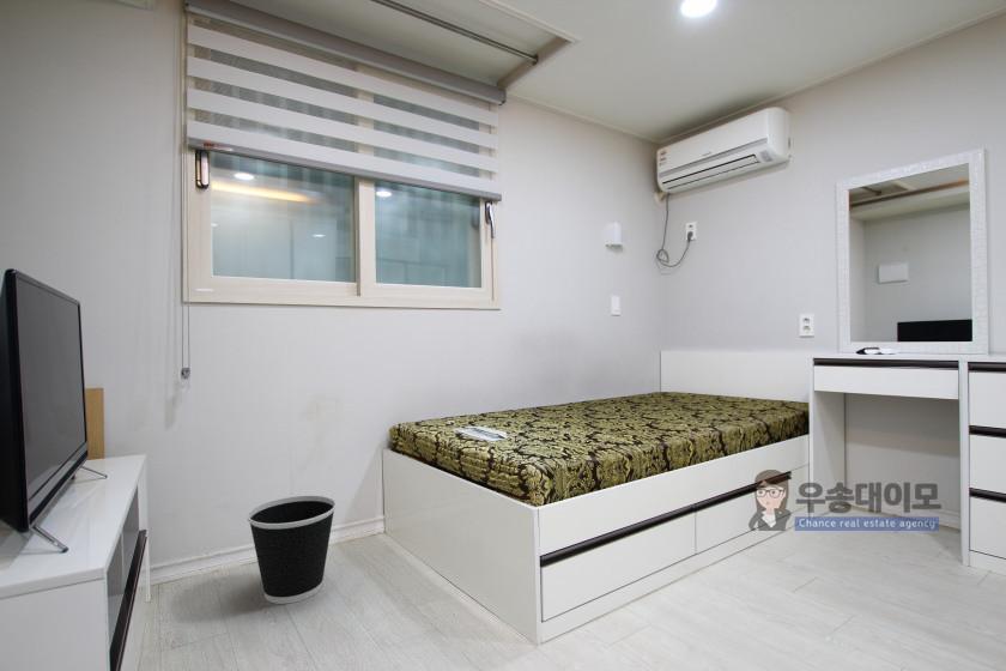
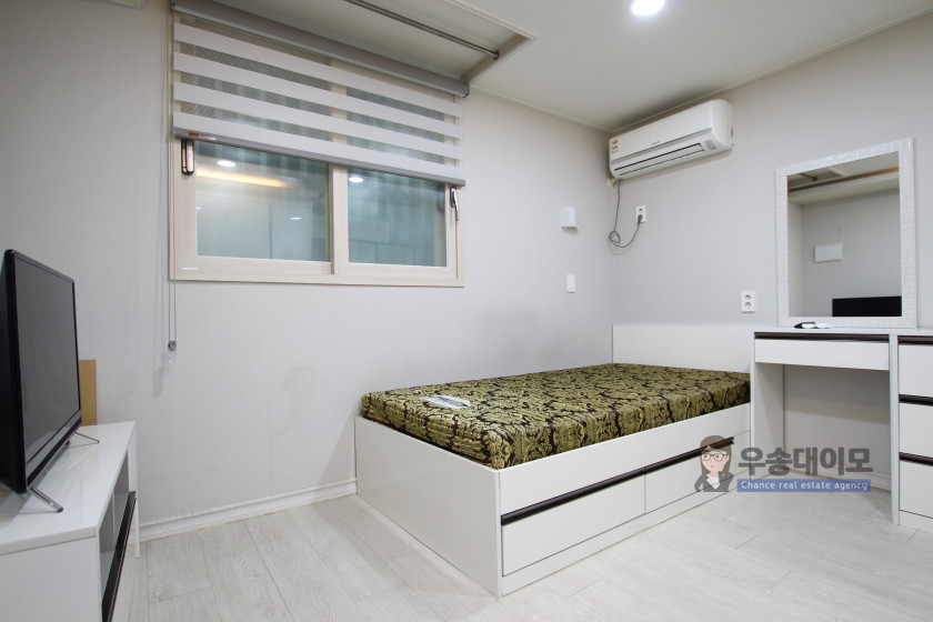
- wastebasket (293, 549)
